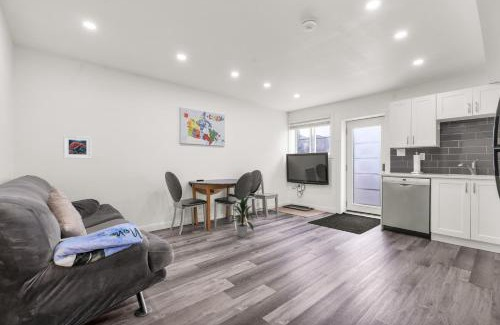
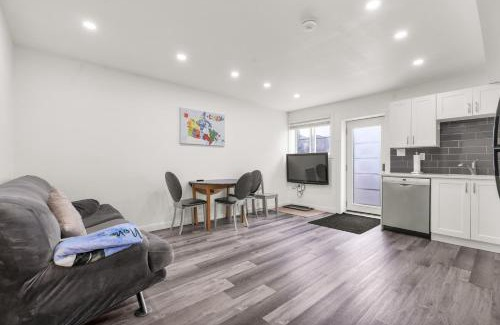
- indoor plant (242, 216)
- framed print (77, 147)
